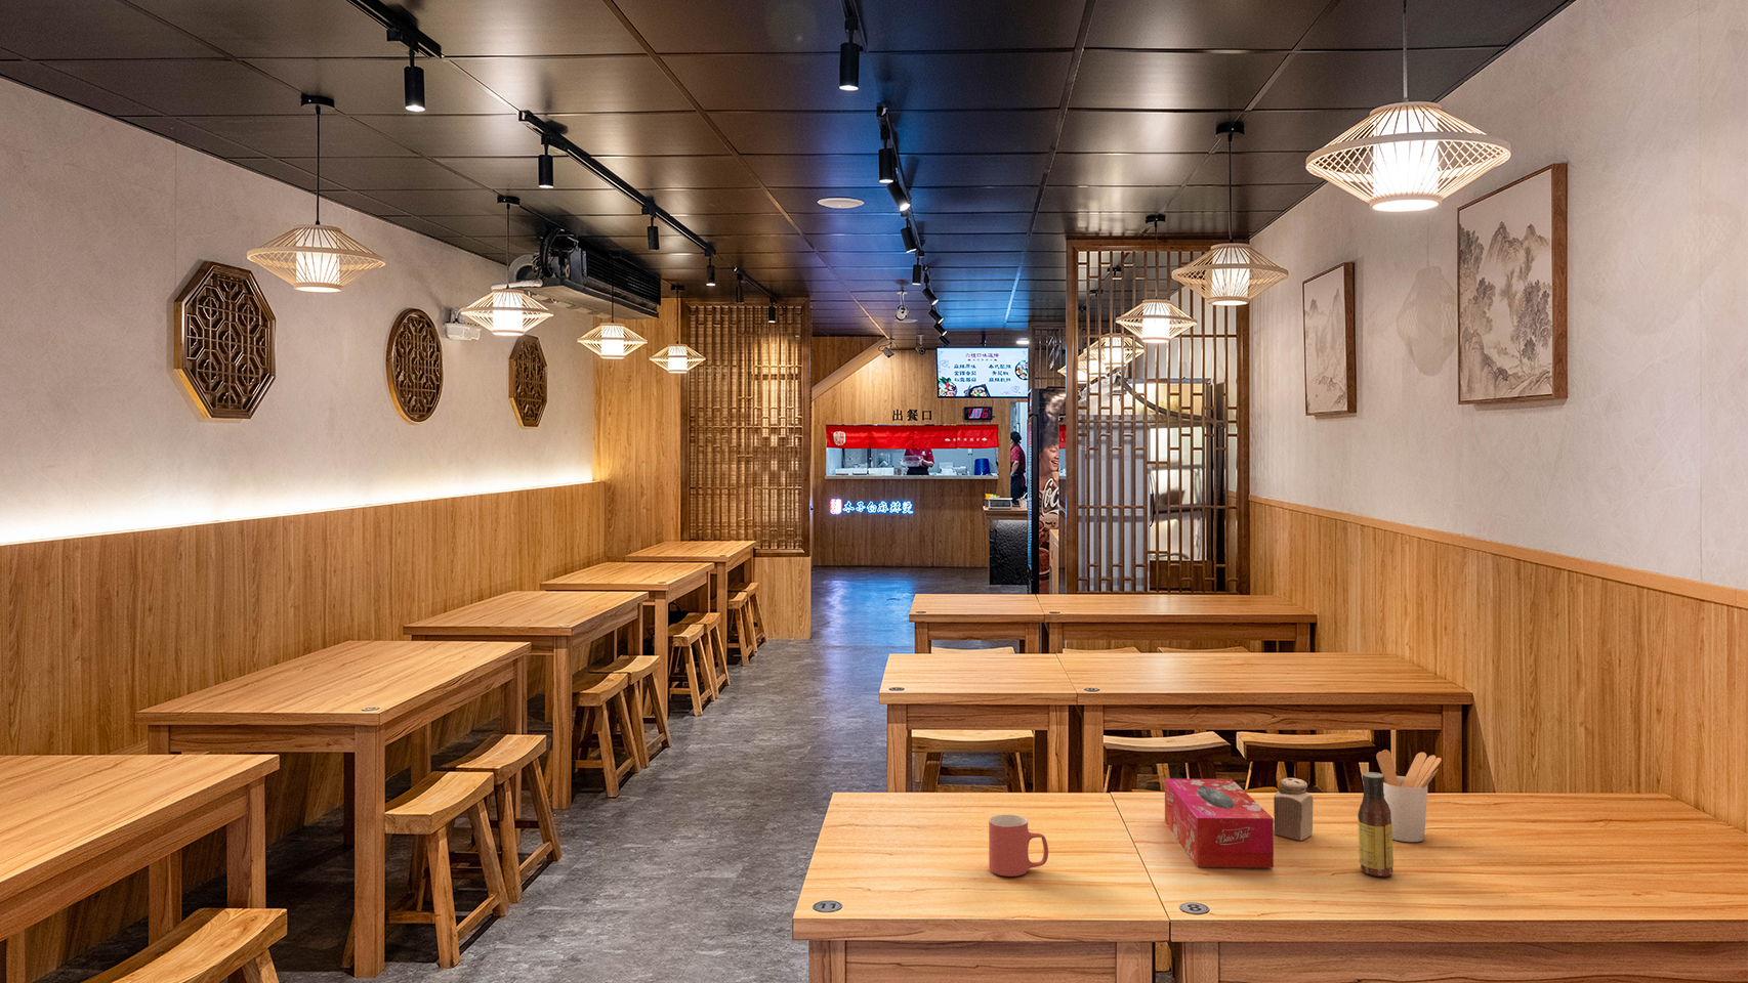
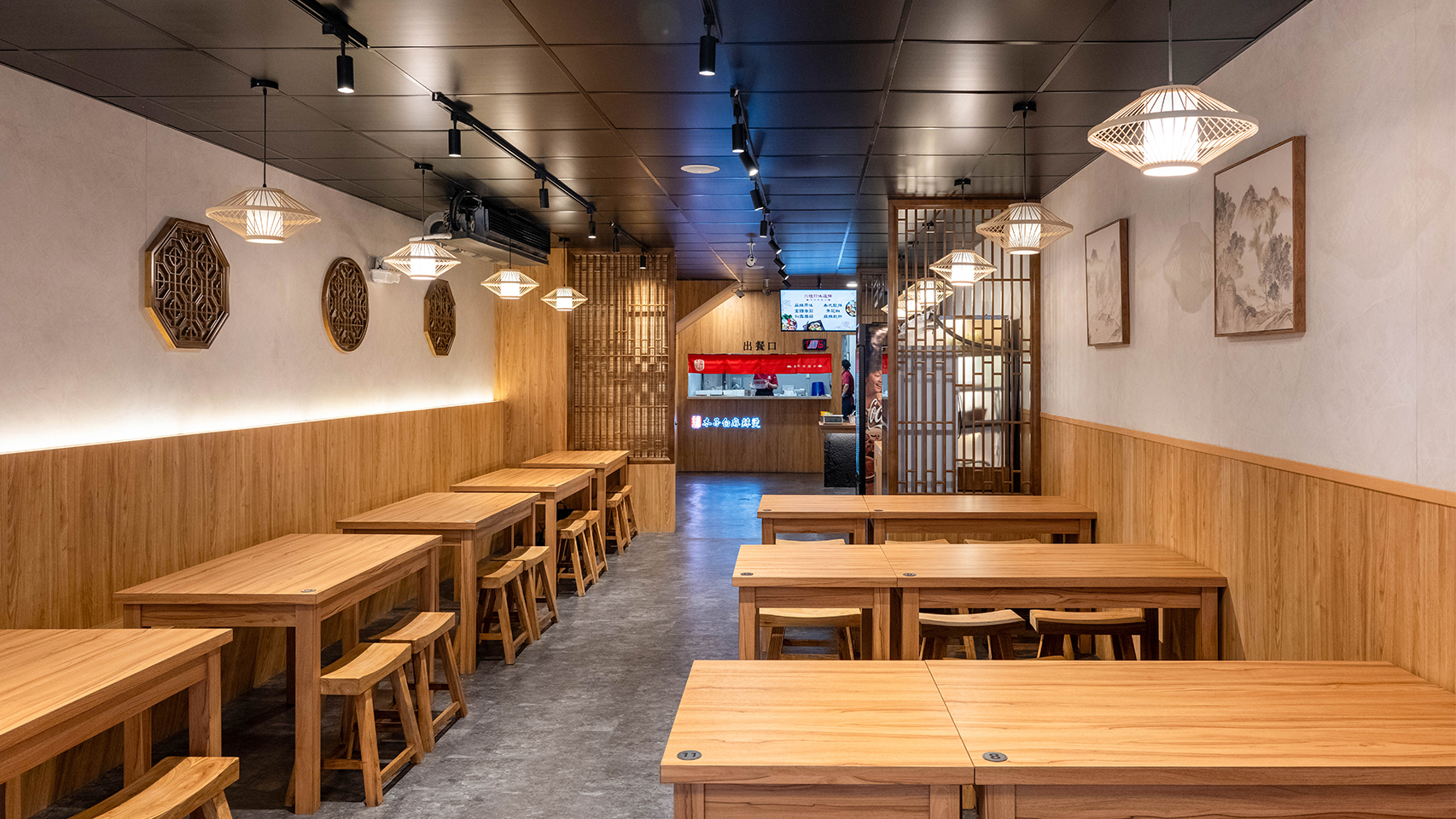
- mug (1018, 845)
- utensil holder (1411, 793)
- salt shaker (1293, 807)
- tissue box (1215, 820)
- sauce bottle (1375, 823)
